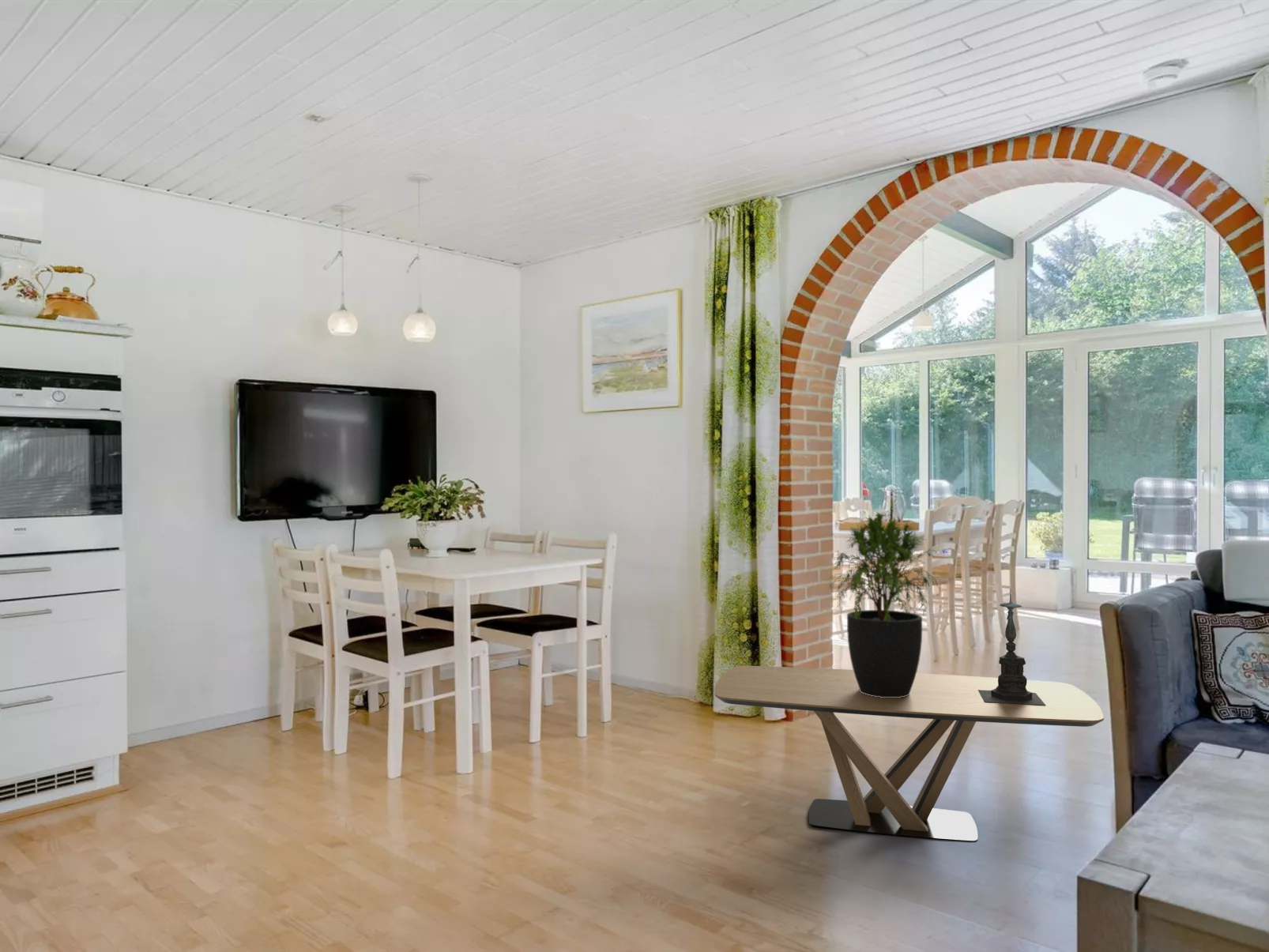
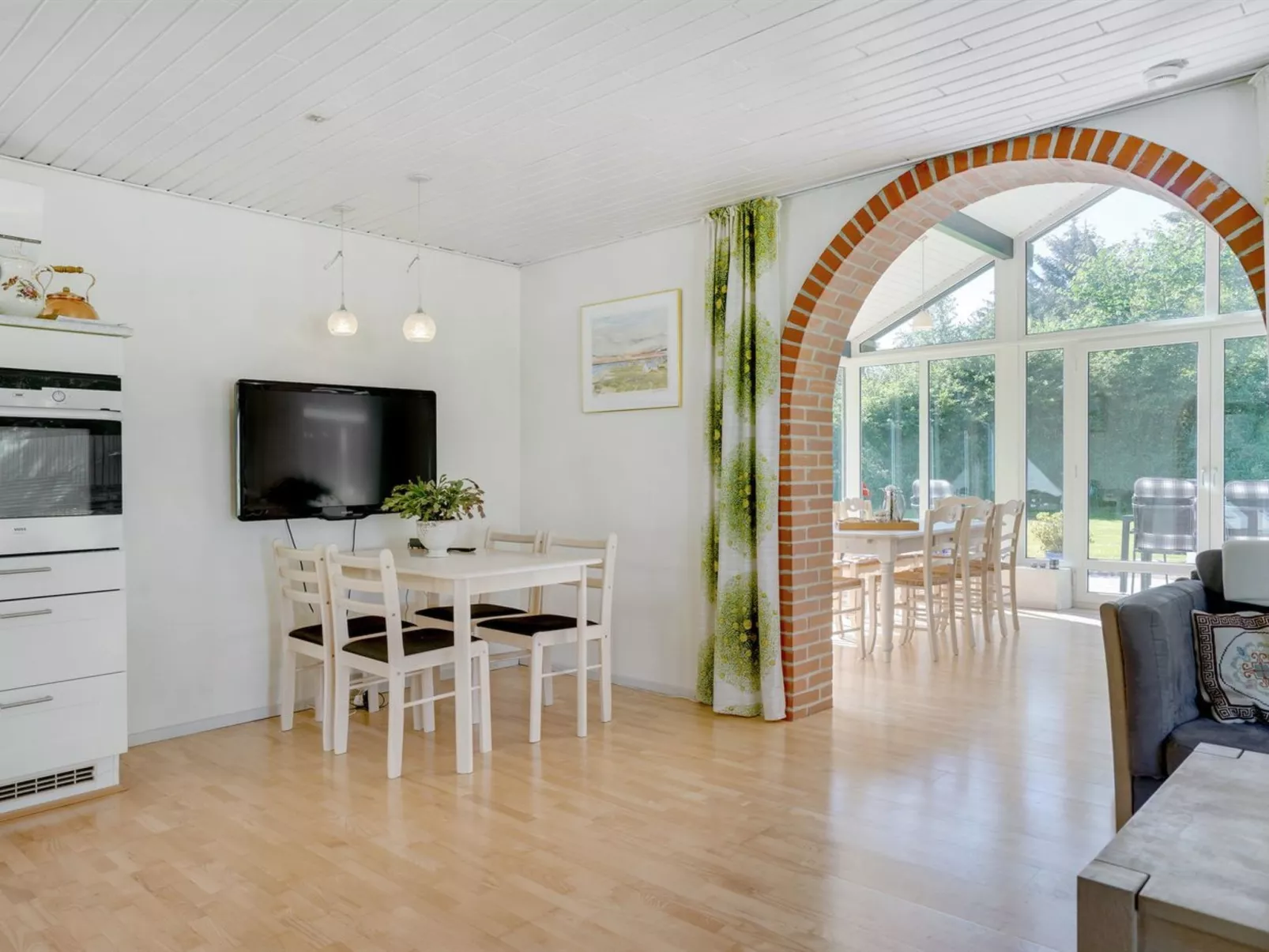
- coffee table (899, 757)
- candle holder (1010, 642)
- potted plant (880, 599)
